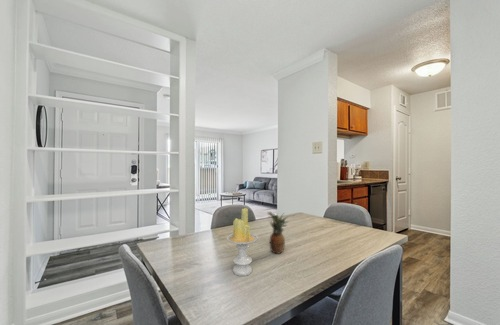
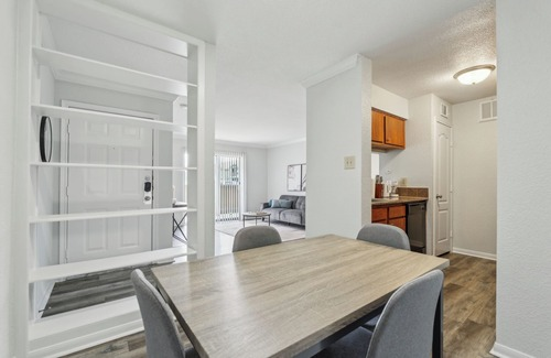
- fruit (277, 230)
- candle (242, 239)
